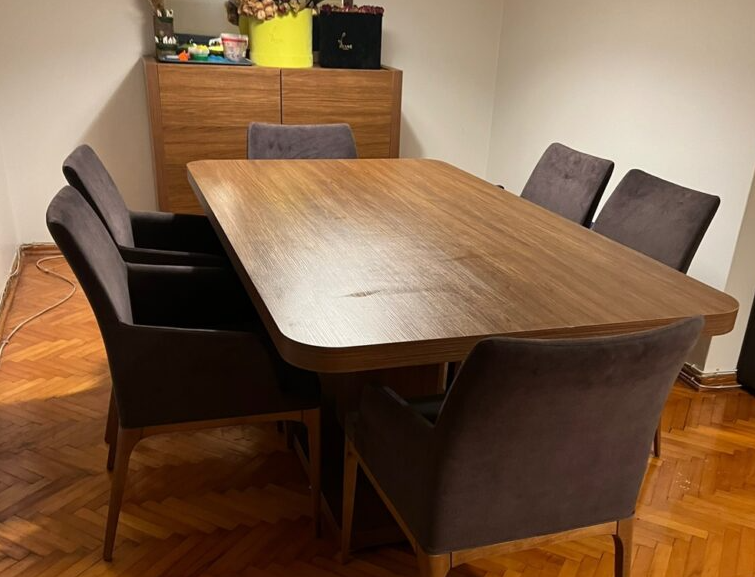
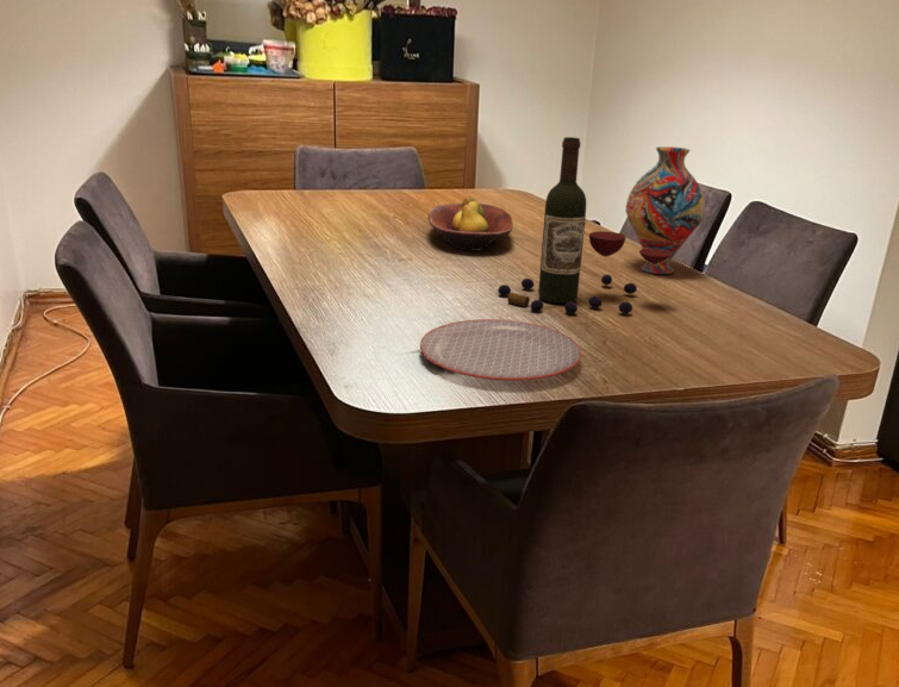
+ wine bottle (585, 219)
+ vase (664, 211)
+ plate (499, 351)
+ fruit bowl (470, 219)
